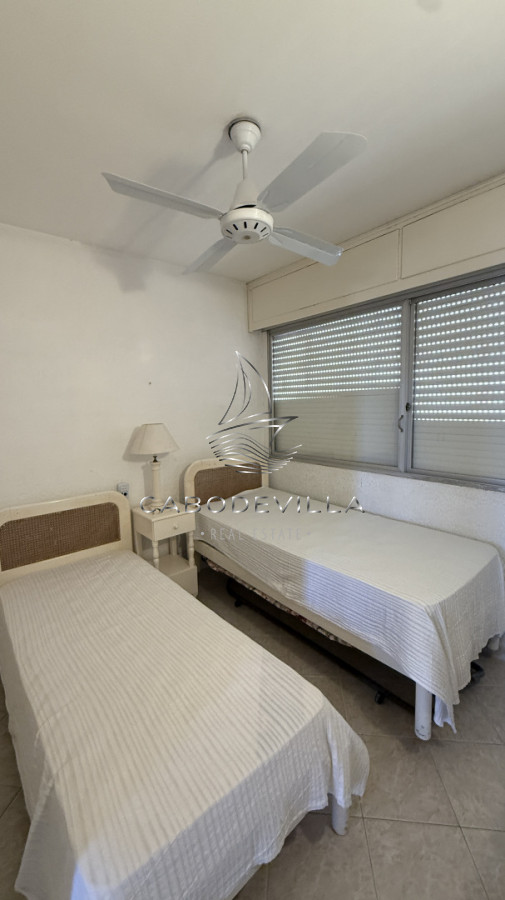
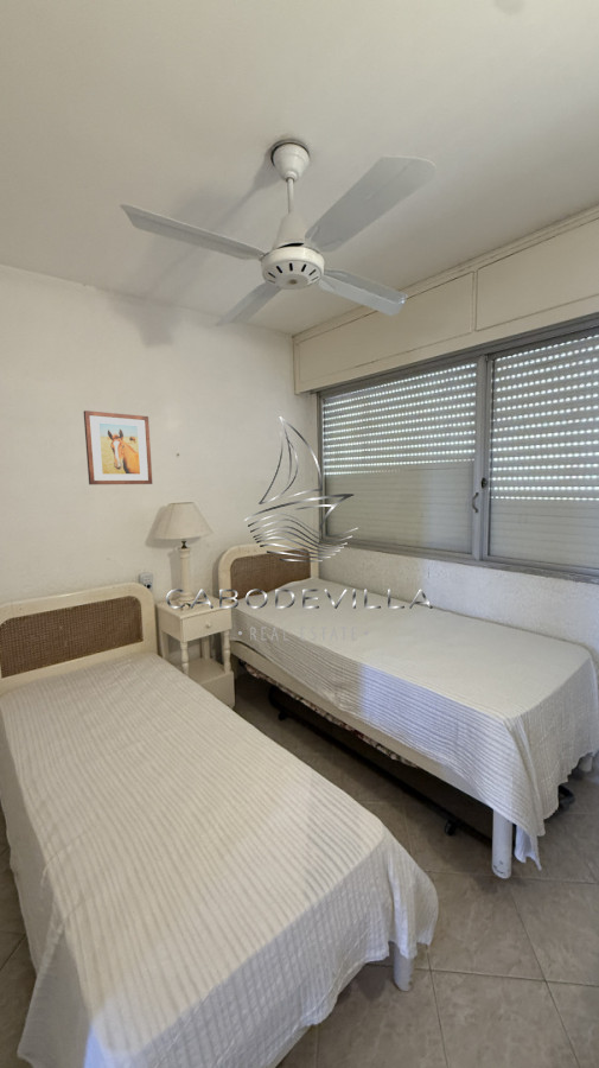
+ wall art (119, 449)
